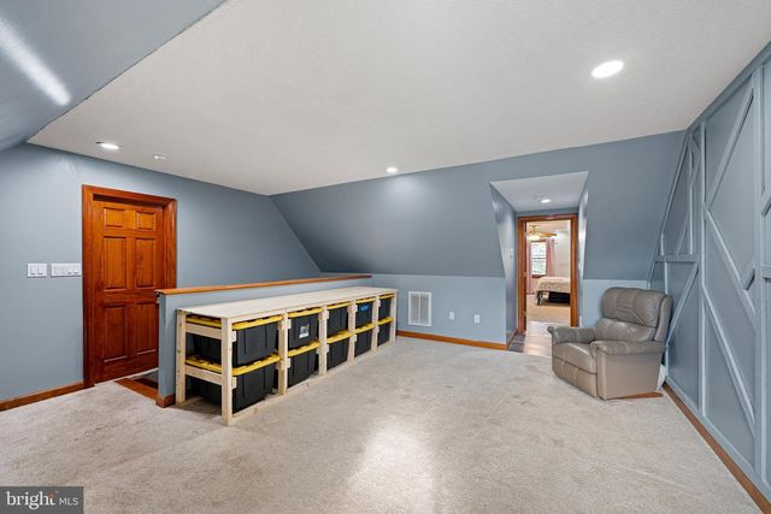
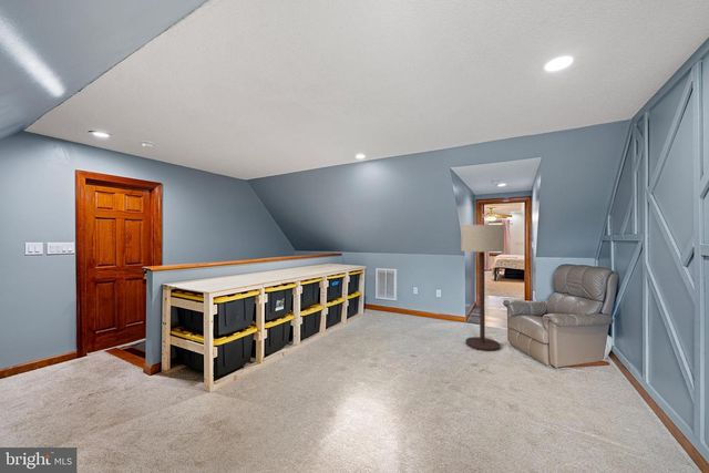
+ floor lamp (482, 285)
